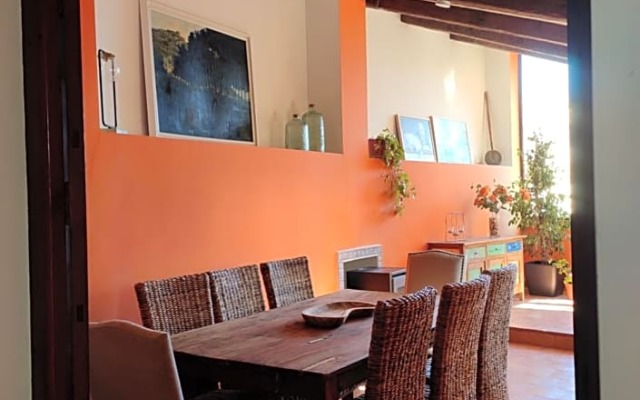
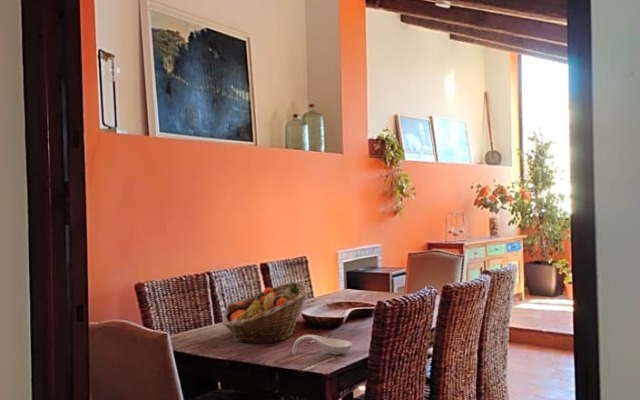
+ fruit basket (266, 311)
+ spoon rest (322, 344)
